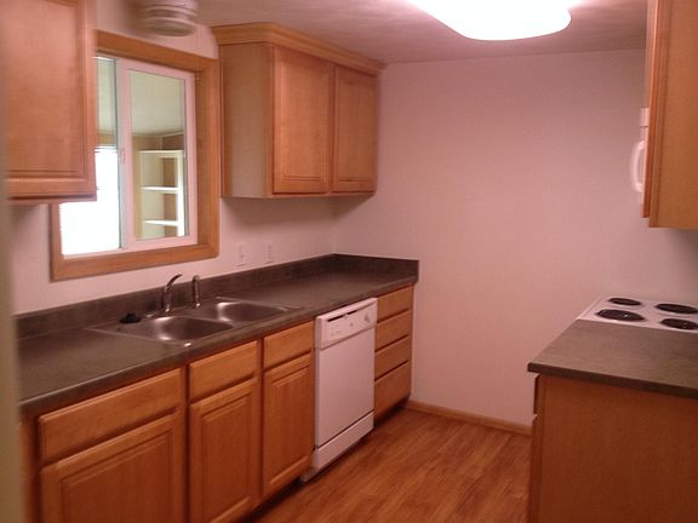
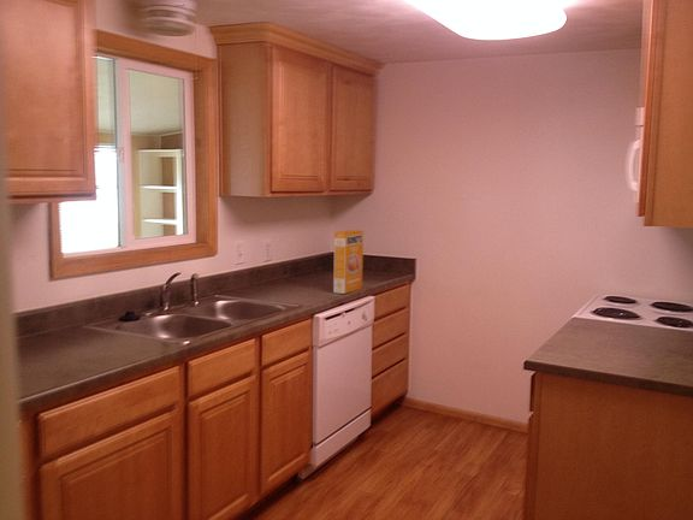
+ cereal box (348, 260)
